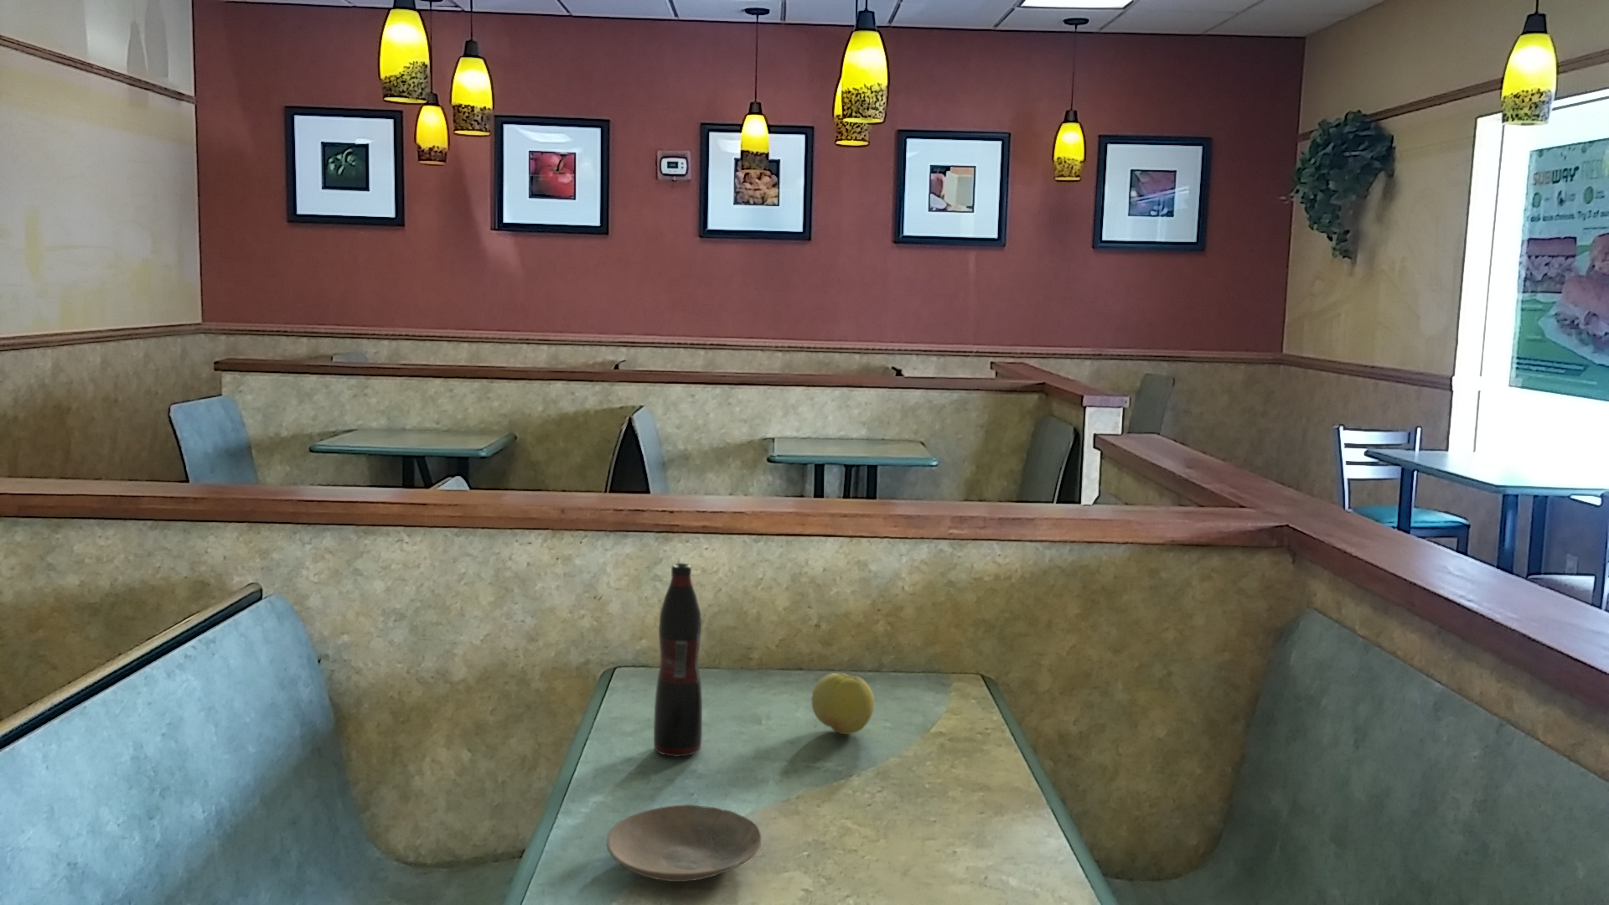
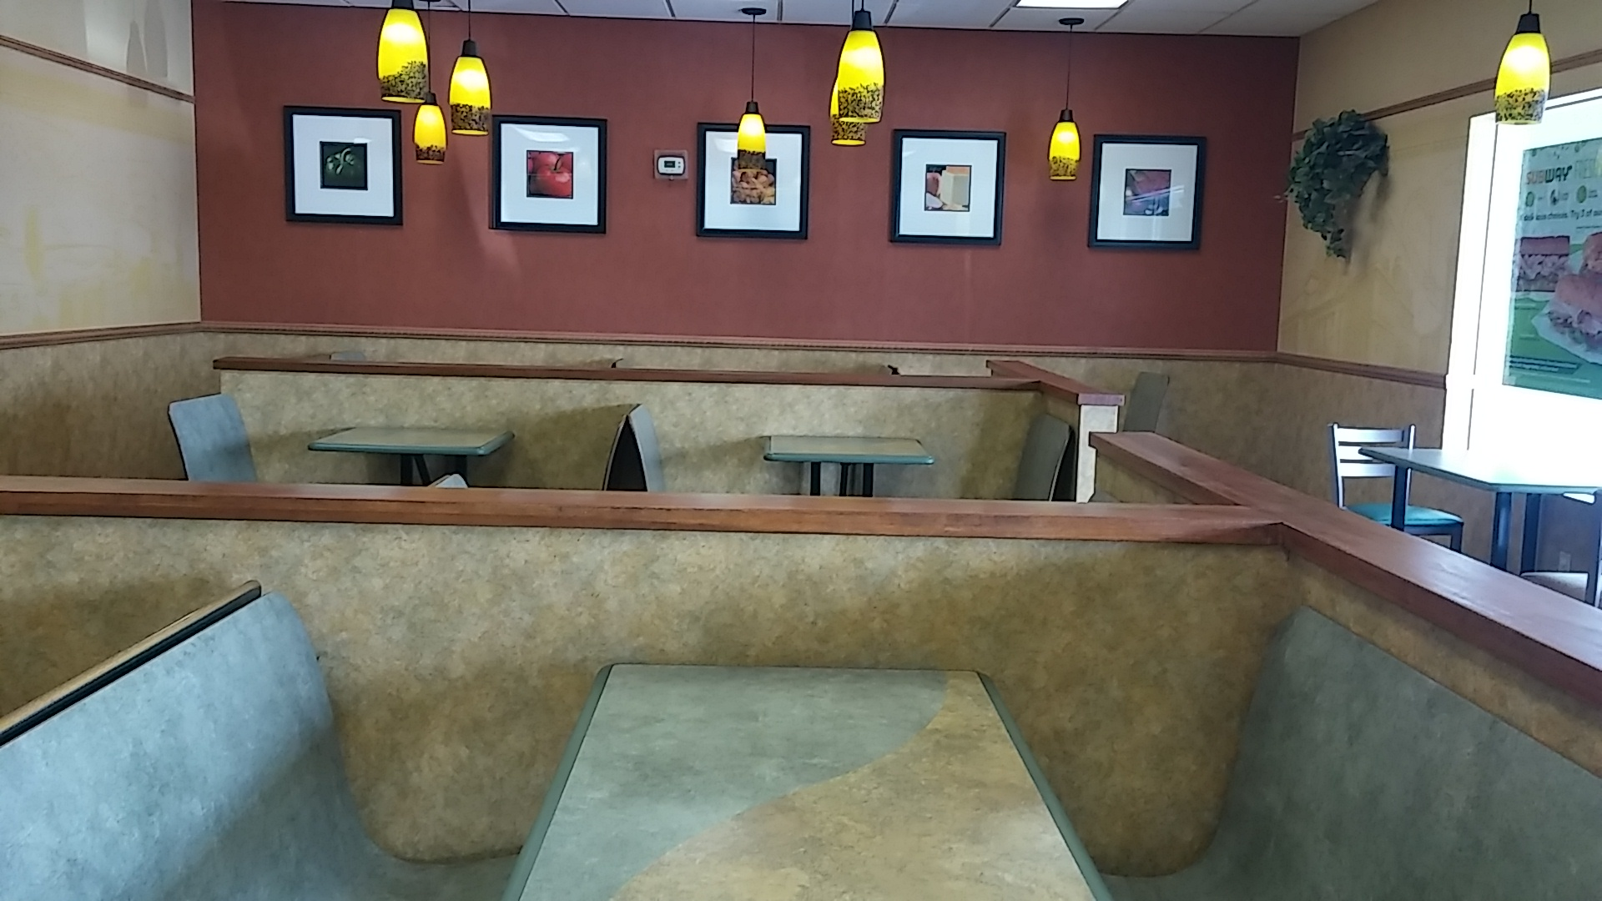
- apple (843, 703)
- plate (684, 849)
- soda bottle (679, 657)
